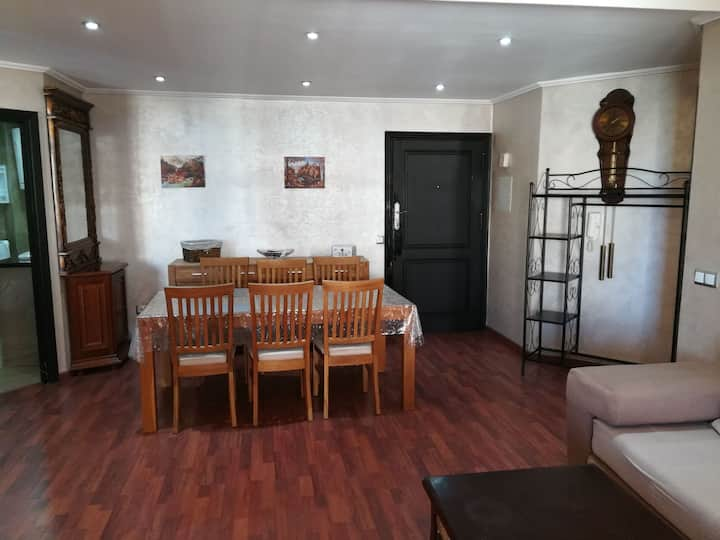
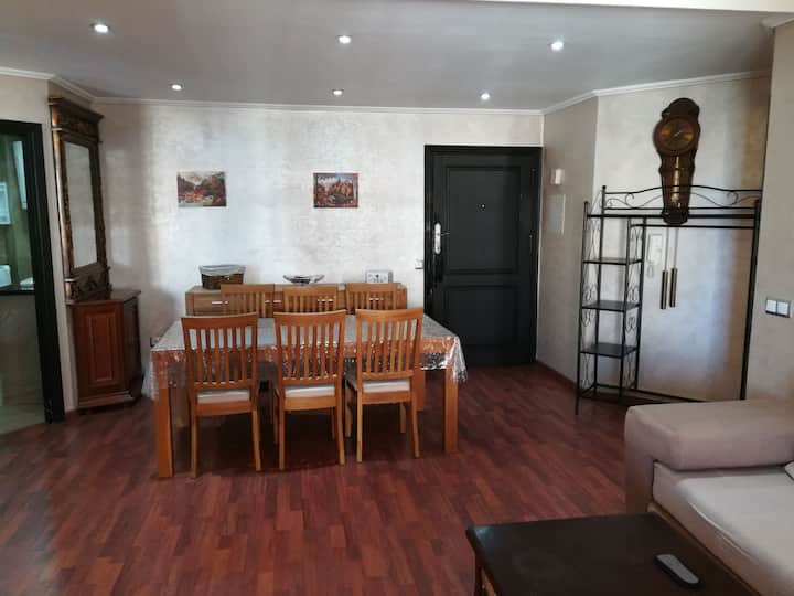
+ remote control (677, 570)
